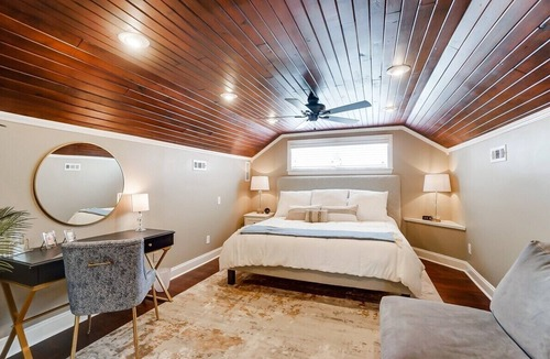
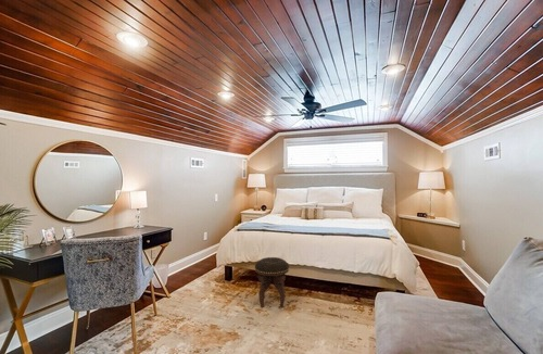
+ footstool (270, 280)
